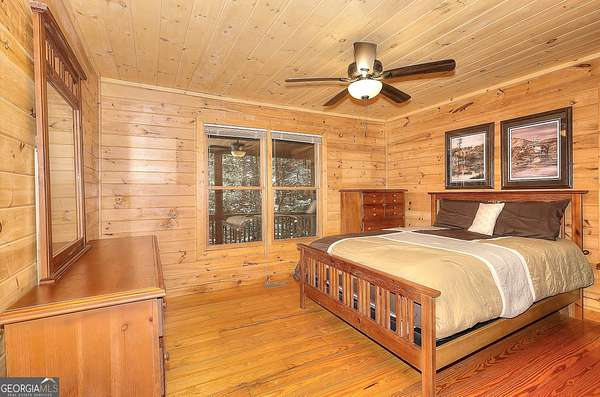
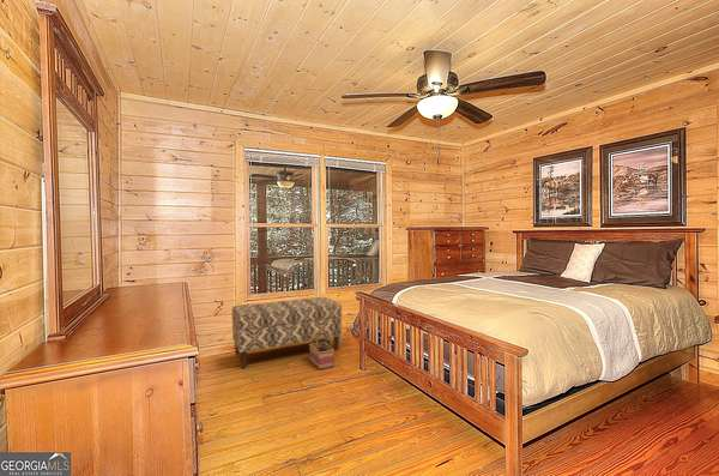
+ basket (321, 347)
+ bench (286, 327)
